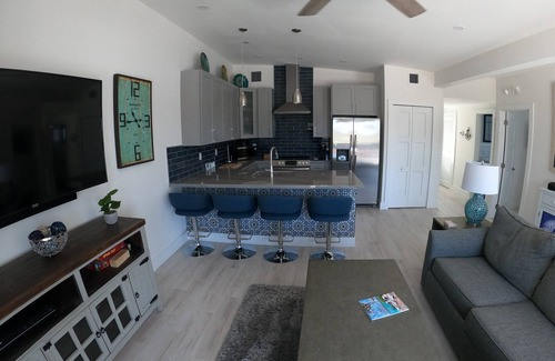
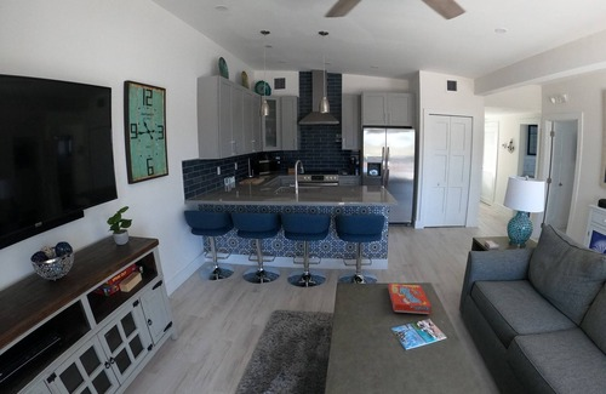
+ snack box (407, 297)
